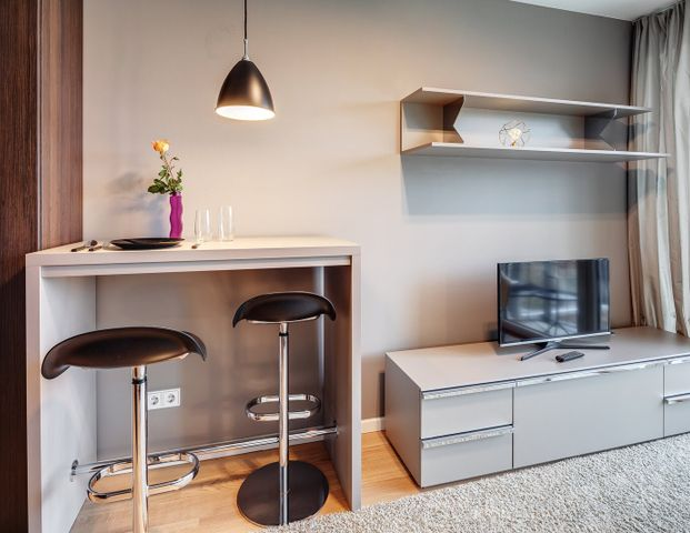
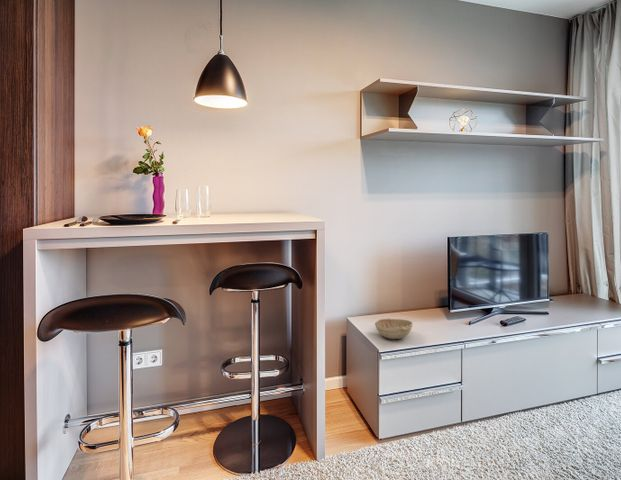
+ decorative bowl (393, 329)
